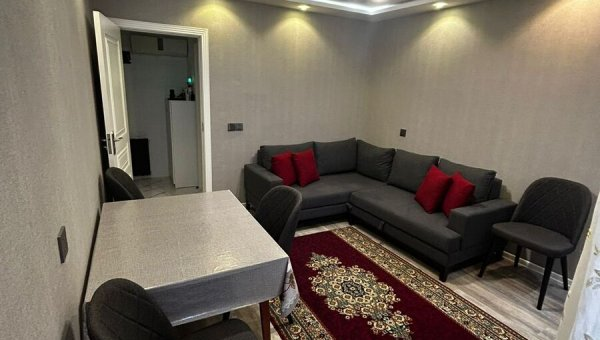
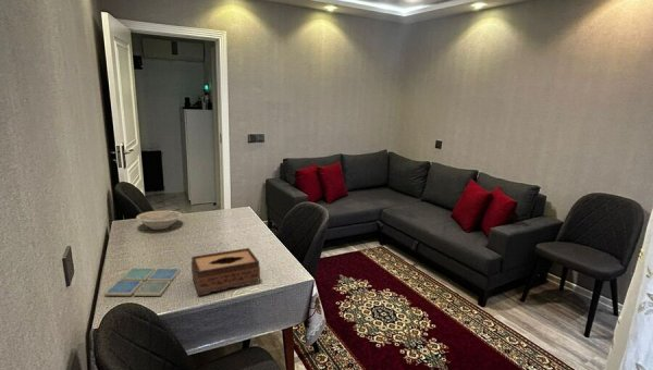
+ bowl (160, 220)
+ drink coaster (145, 281)
+ tissue box (225, 270)
